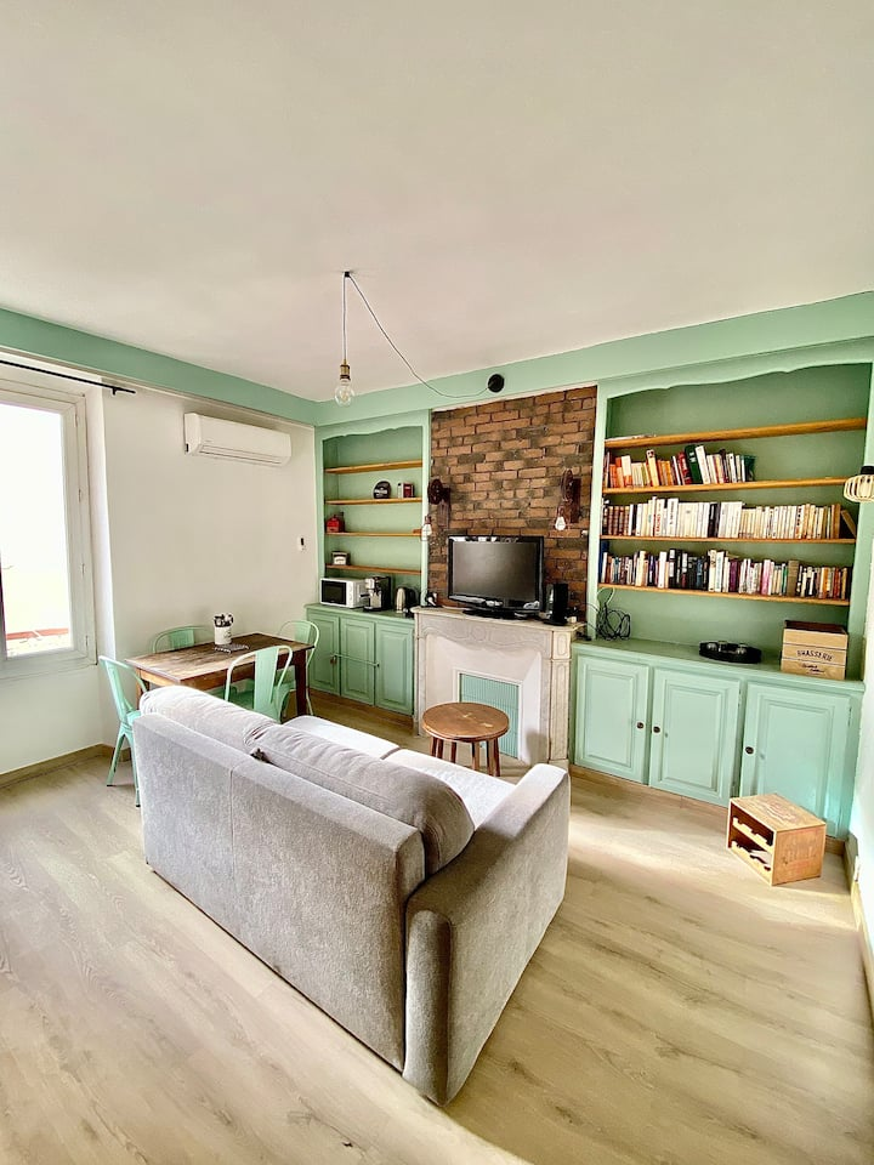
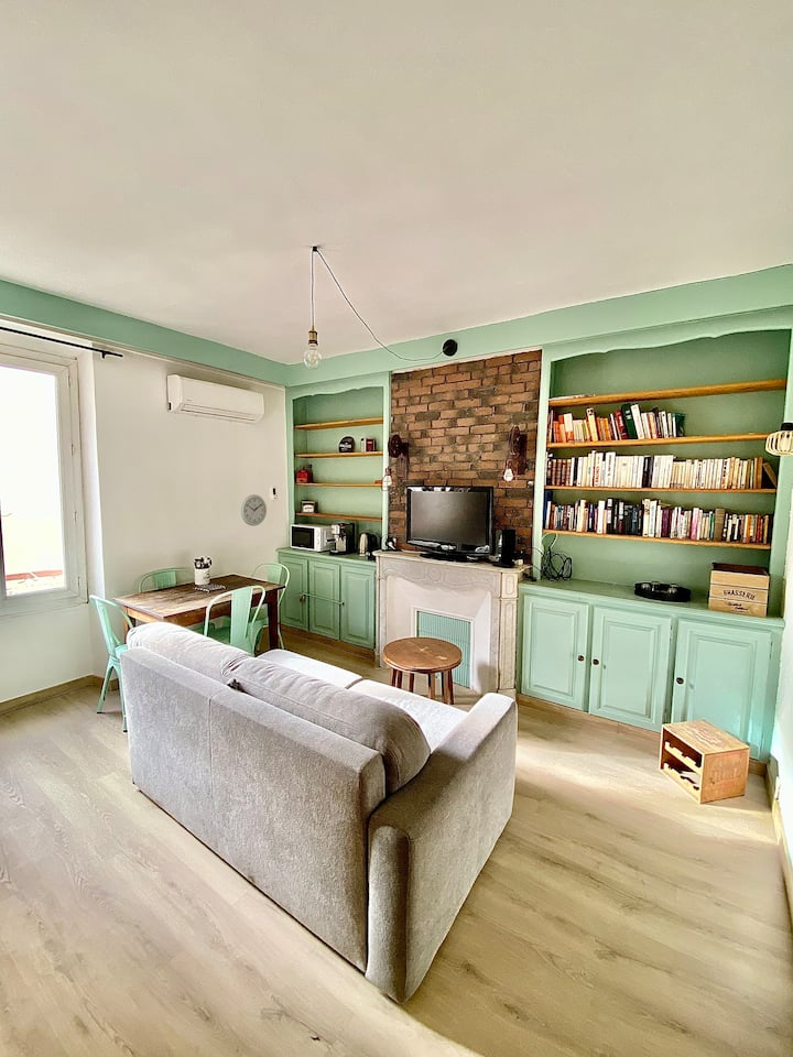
+ wall clock (253, 510)
